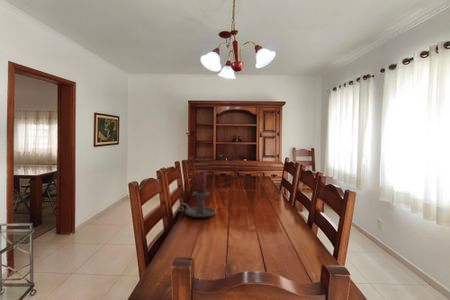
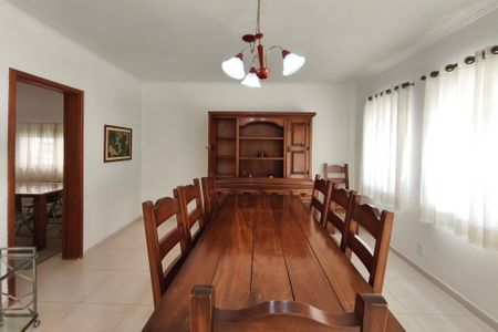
- candle holder (196, 192)
